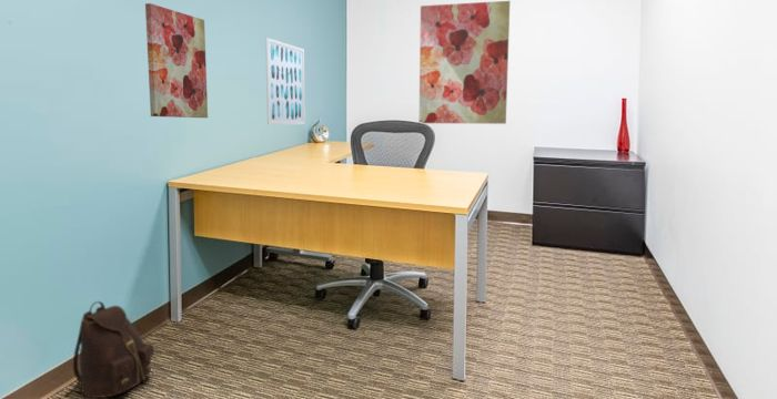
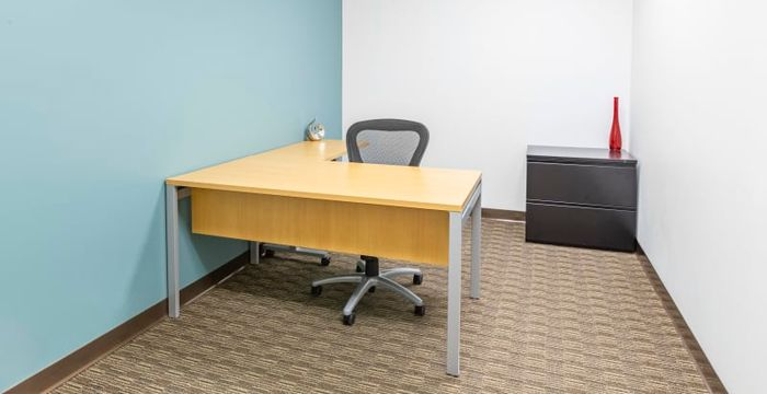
- wall art (463, 64)
- backpack (111, 342)
- wall art (179, 65)
- wall art (286, 84)
